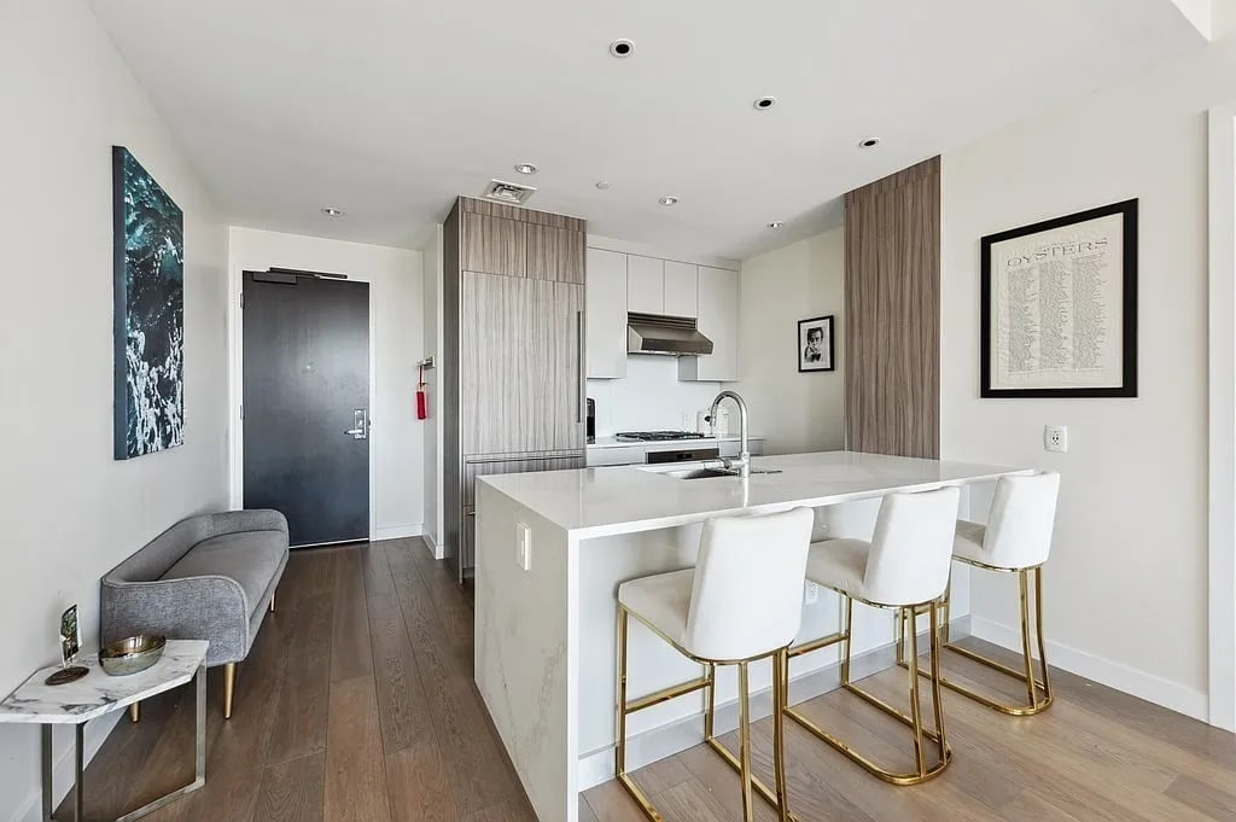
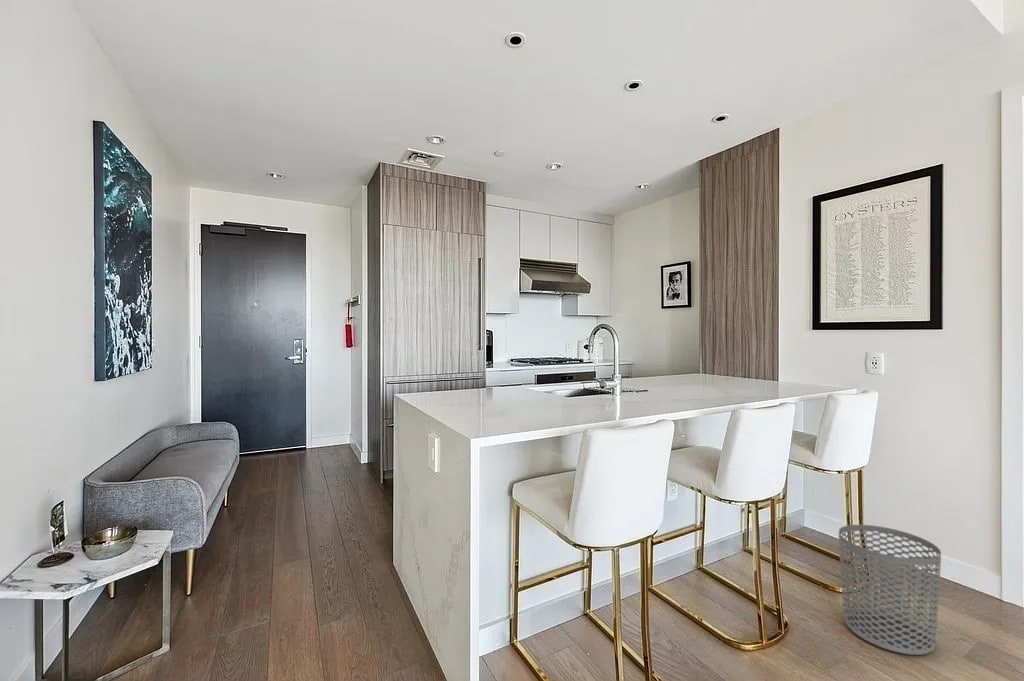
+ waste bin (887, 586)
